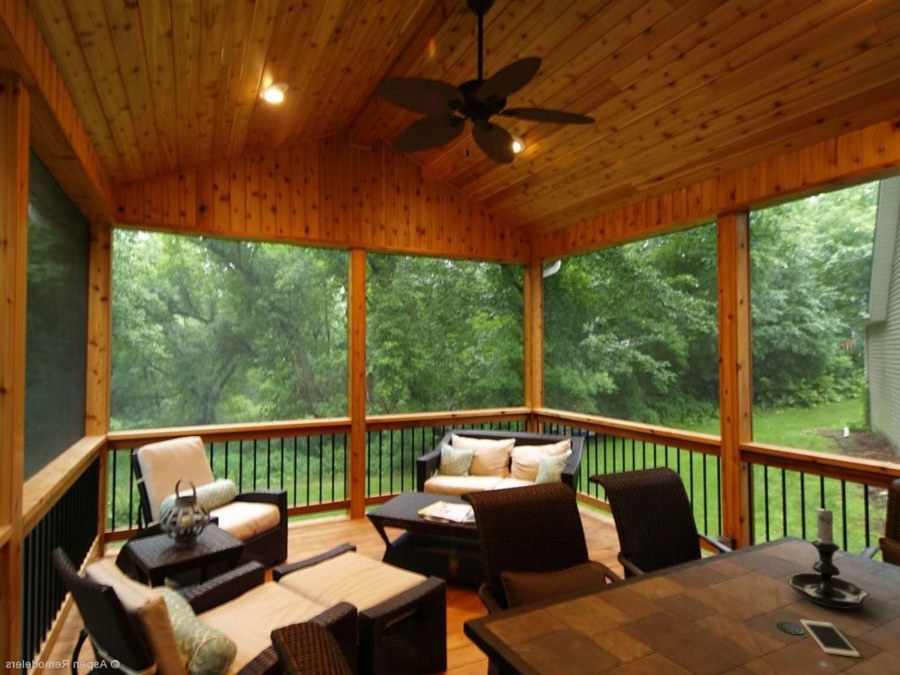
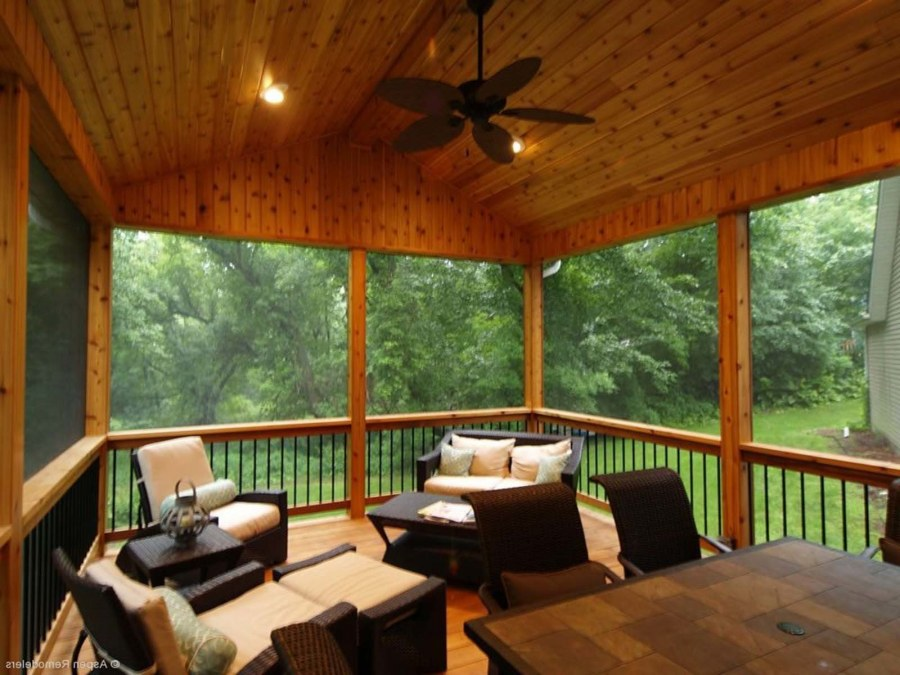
- candle holder (825, 551)
- cell phone (828, 637)
